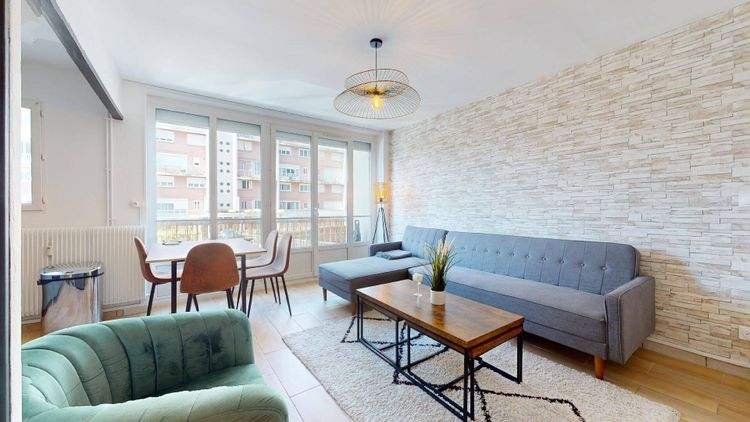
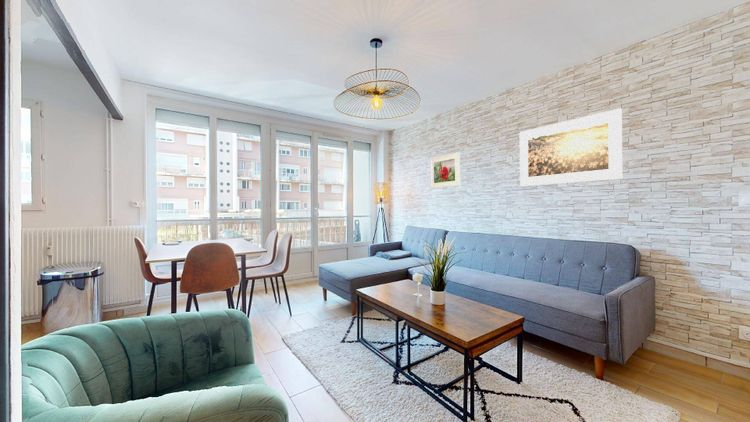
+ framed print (564, 152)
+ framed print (444, 171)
